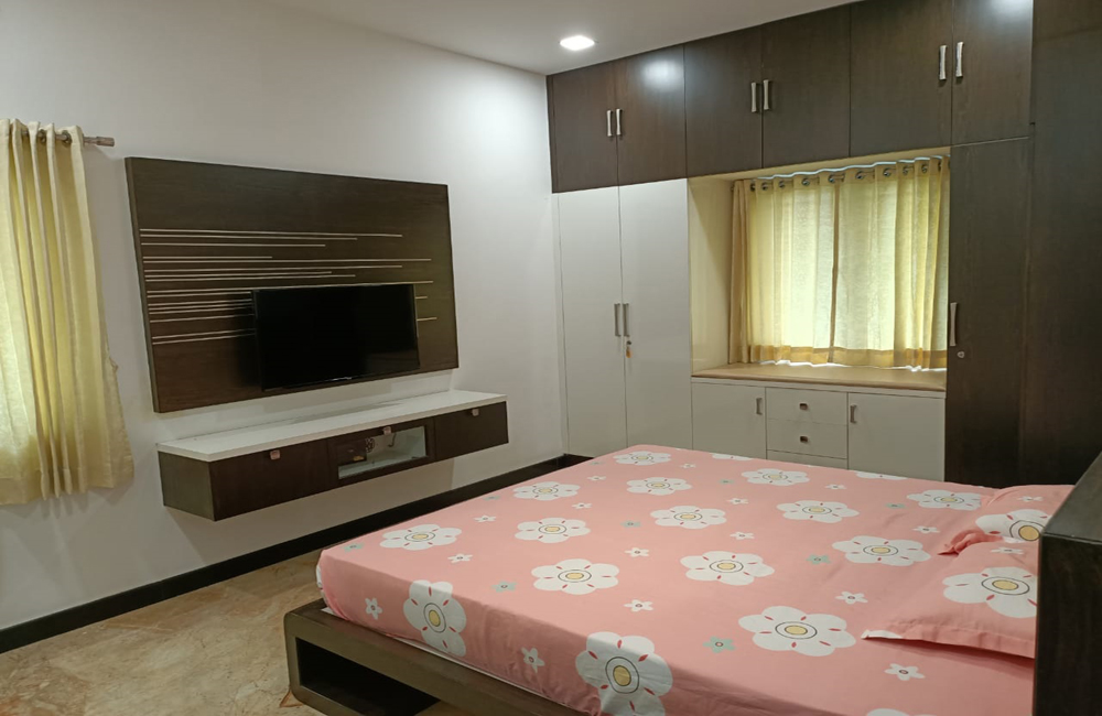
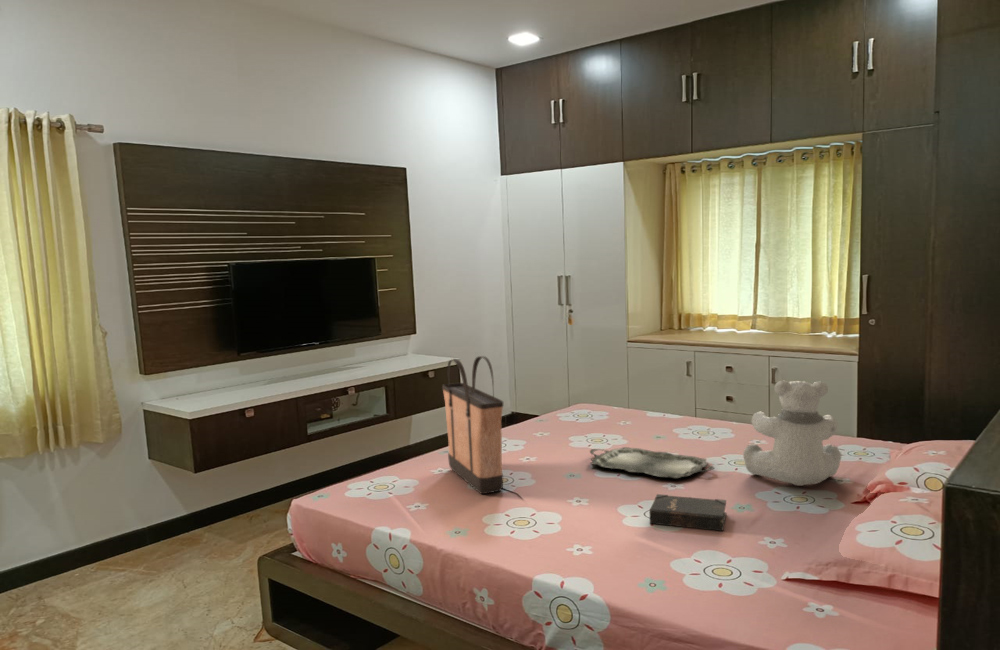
+ hardback book (688, 512)
+ teddy bear (791, 427)
+ shopping bag (471, 419)
+ serving tray (648, 461)
